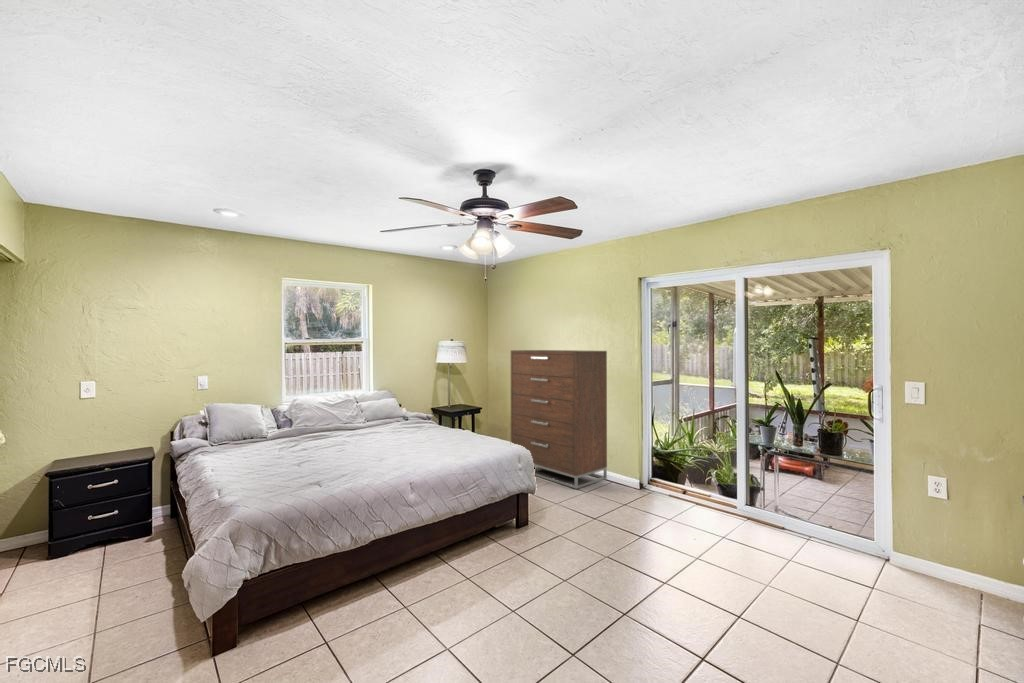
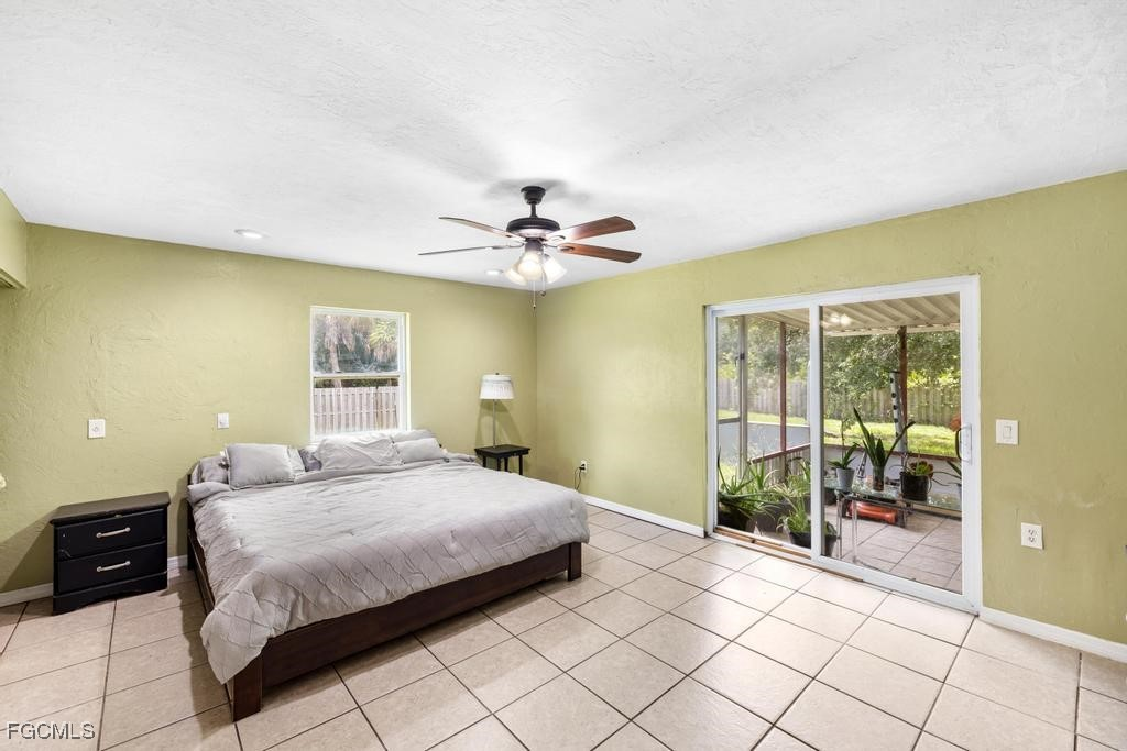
- dresser (555, 411)
